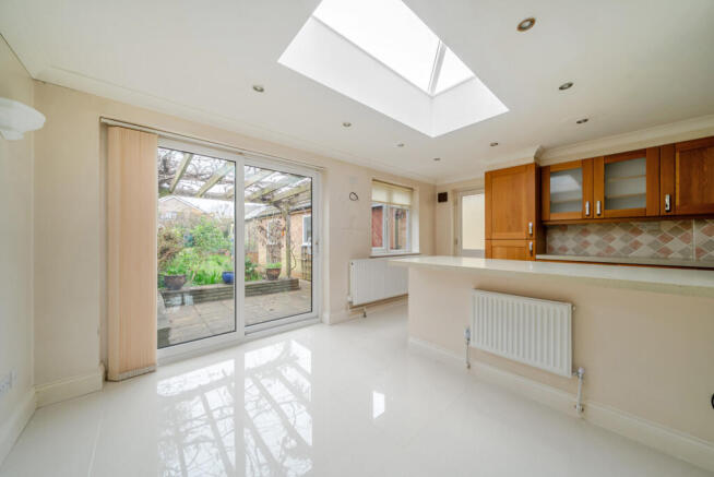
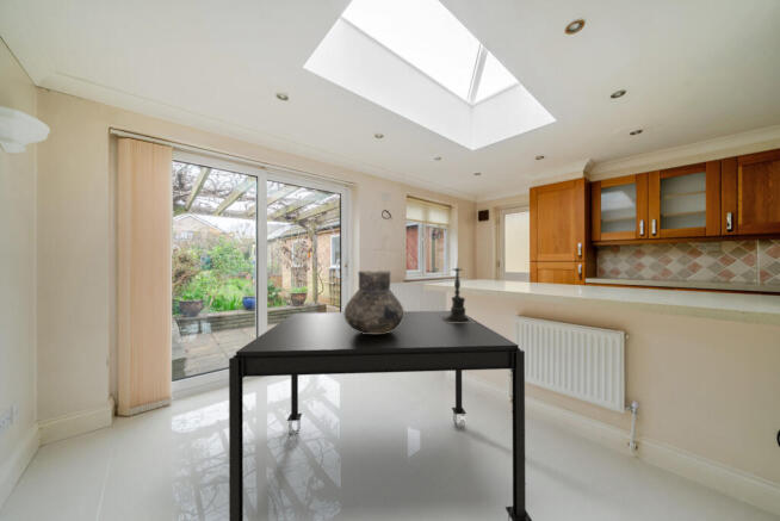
+ dining table (379, 372)
+ candle holder (456, 290)
+ vase (373, 300)
